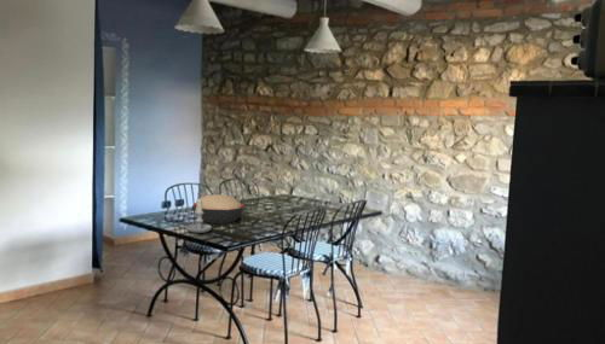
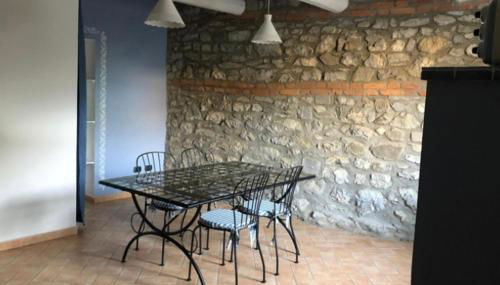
- decorative bowl (218, 206)
- candle (198, 214)
